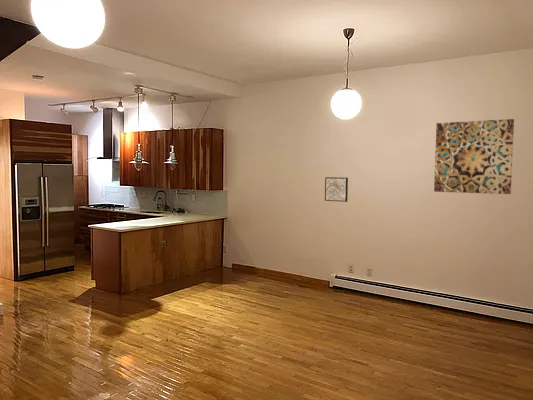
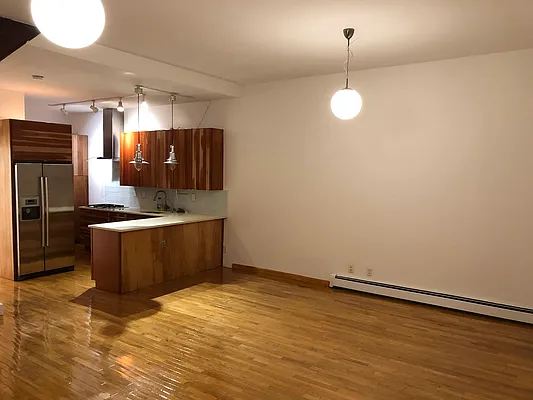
- wall art (336, 189)
- wall art (472, 157)
